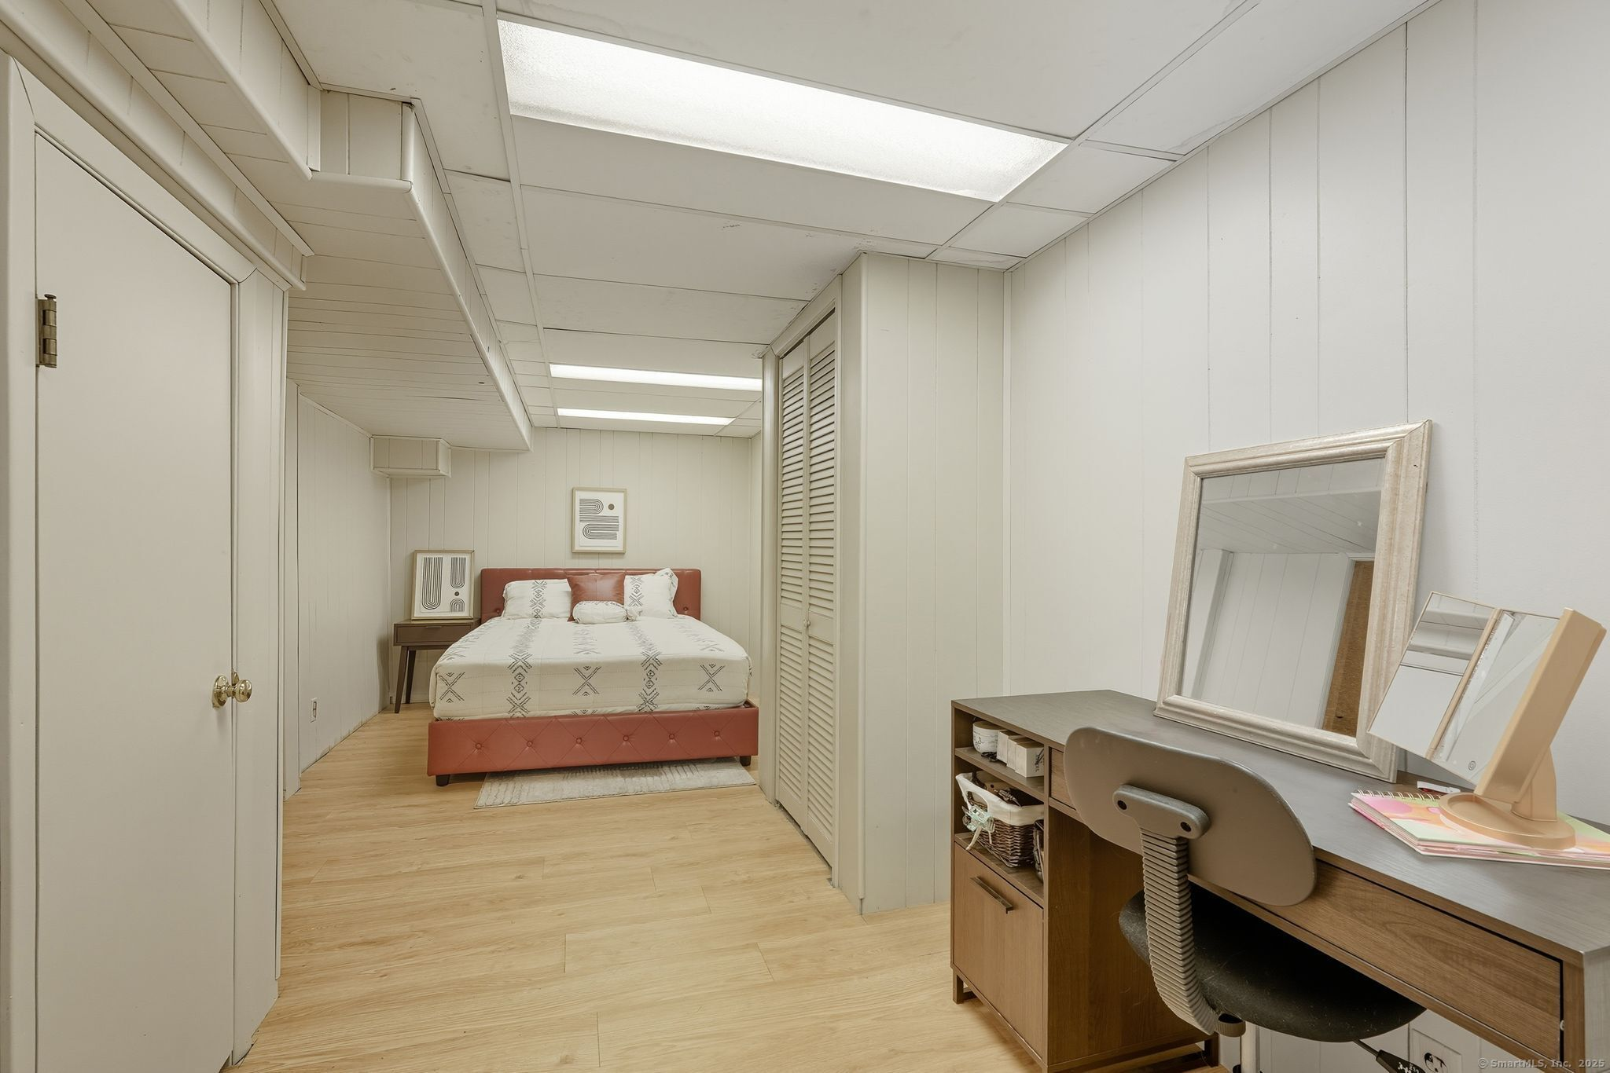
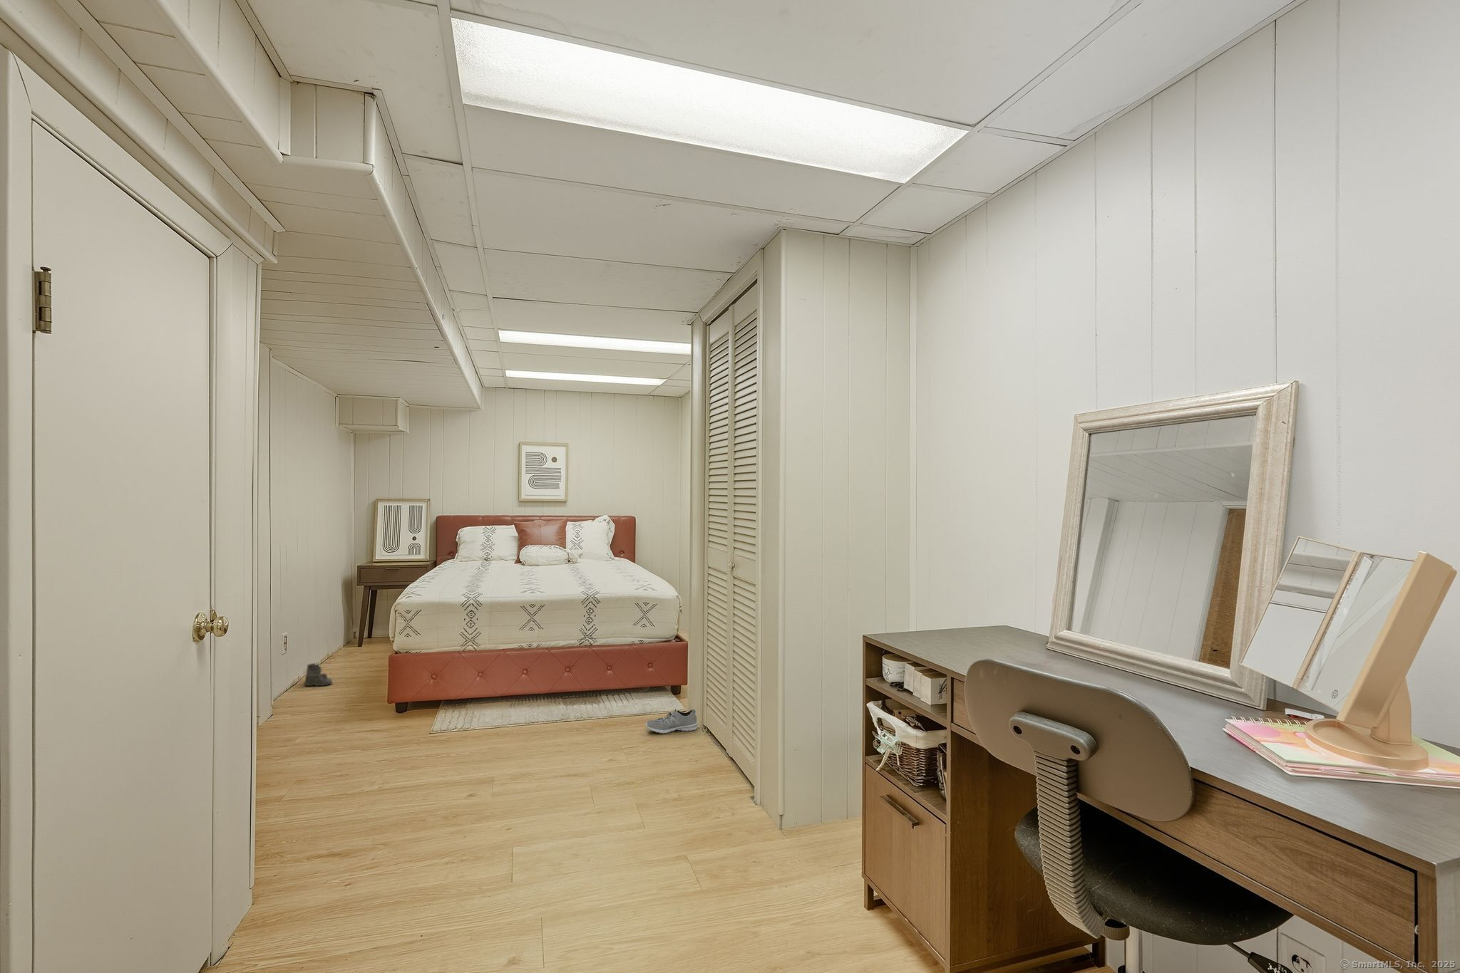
+ boots (318, 674)
+ sneaker (671, 719)
